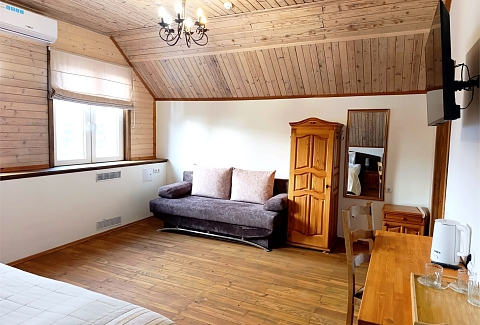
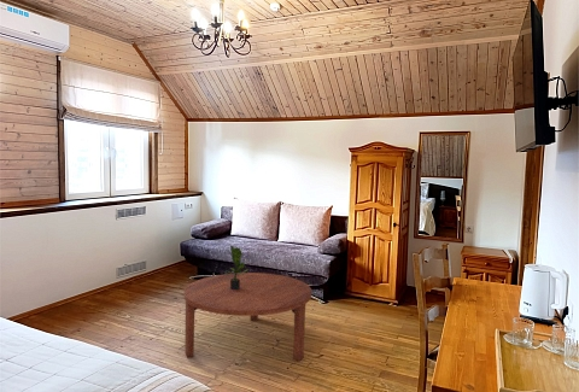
+ potted plant (236, 267)
+ coffee table (247, 315)
